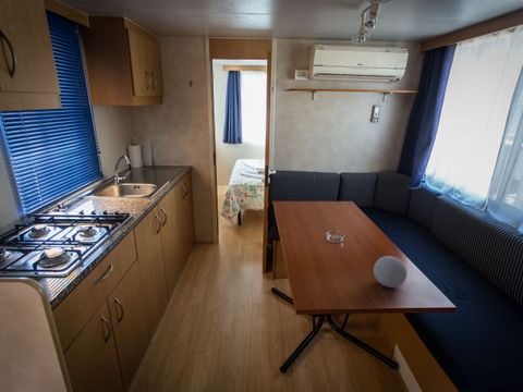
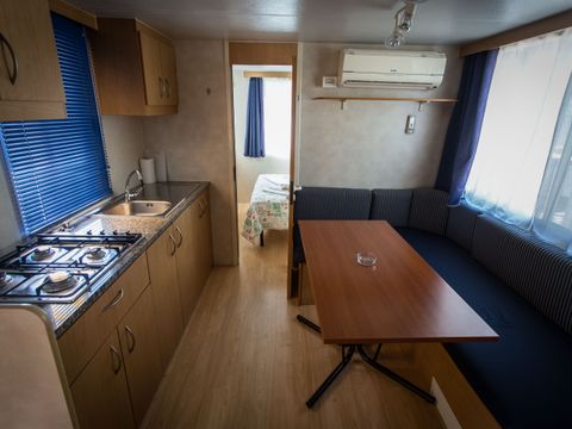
- decorative ball (389, 271)
